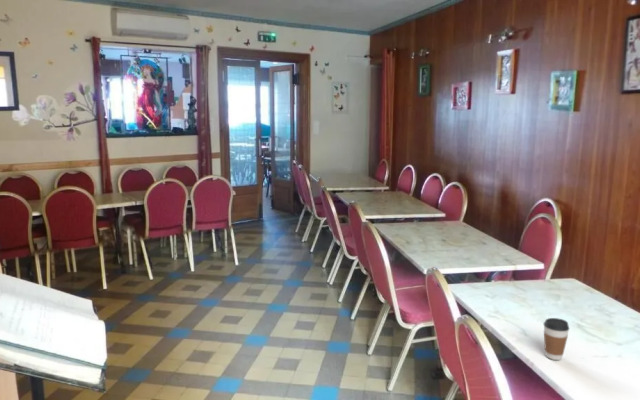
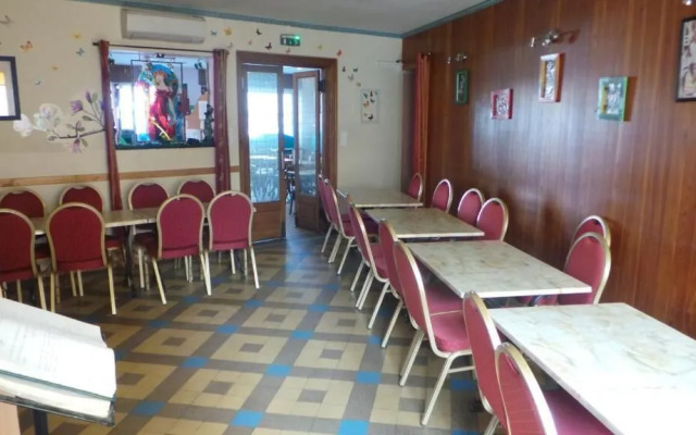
- coffee cup (555, 339)
